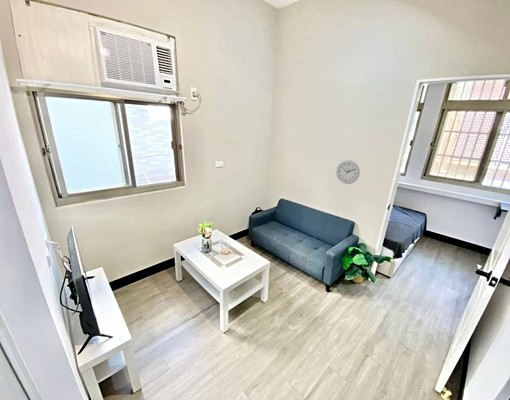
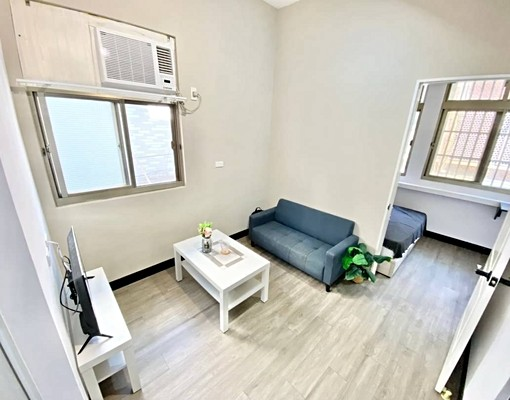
- wall clock (347, 172)
